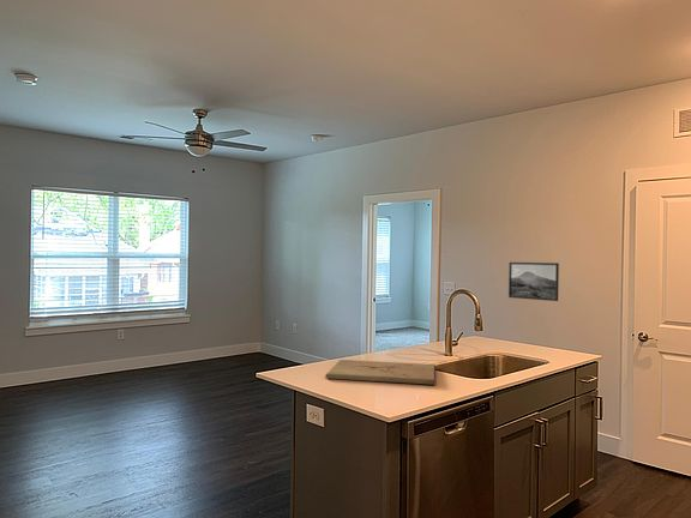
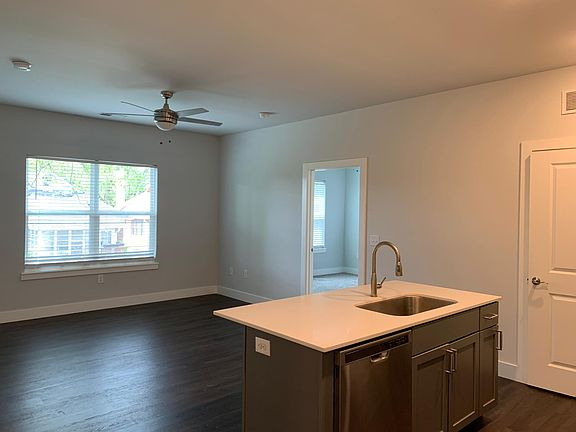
- cutting board (383, 371)
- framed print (533, 281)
